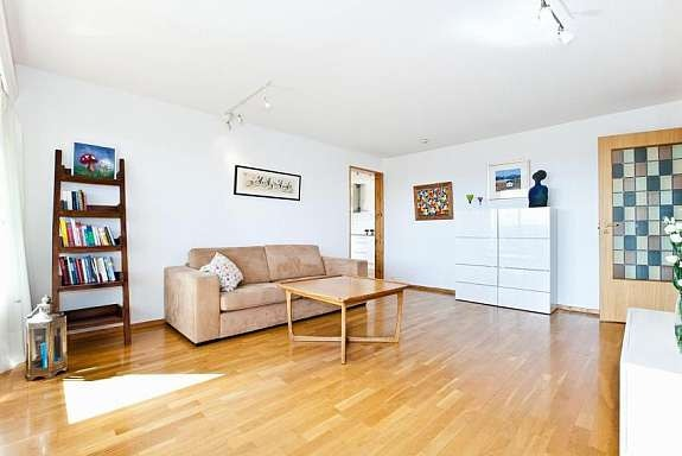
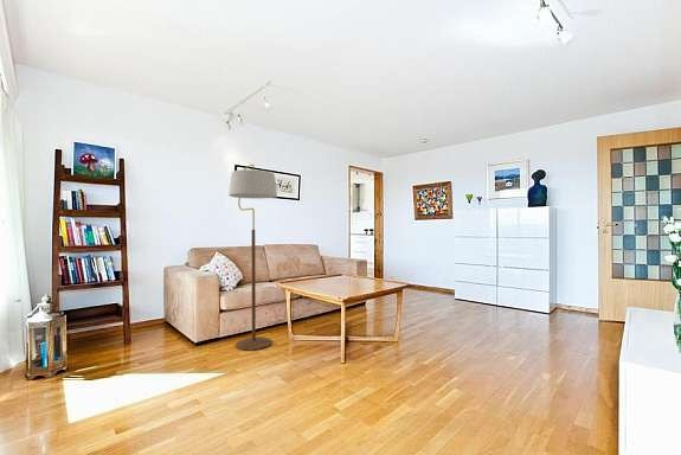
+ floor lamp (252, 254)
